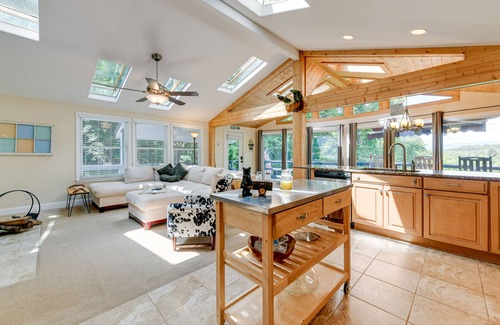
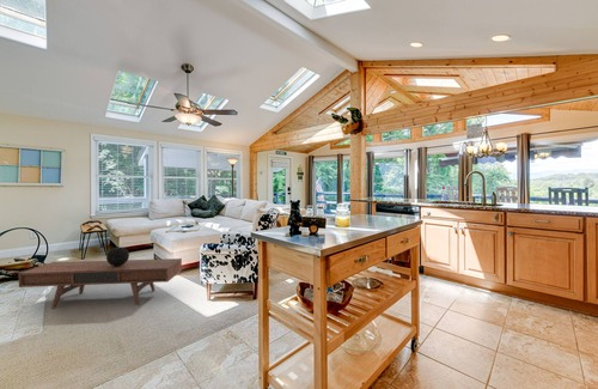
+ coffee table (108, 281)
+ decorative sphere (114, 255)
